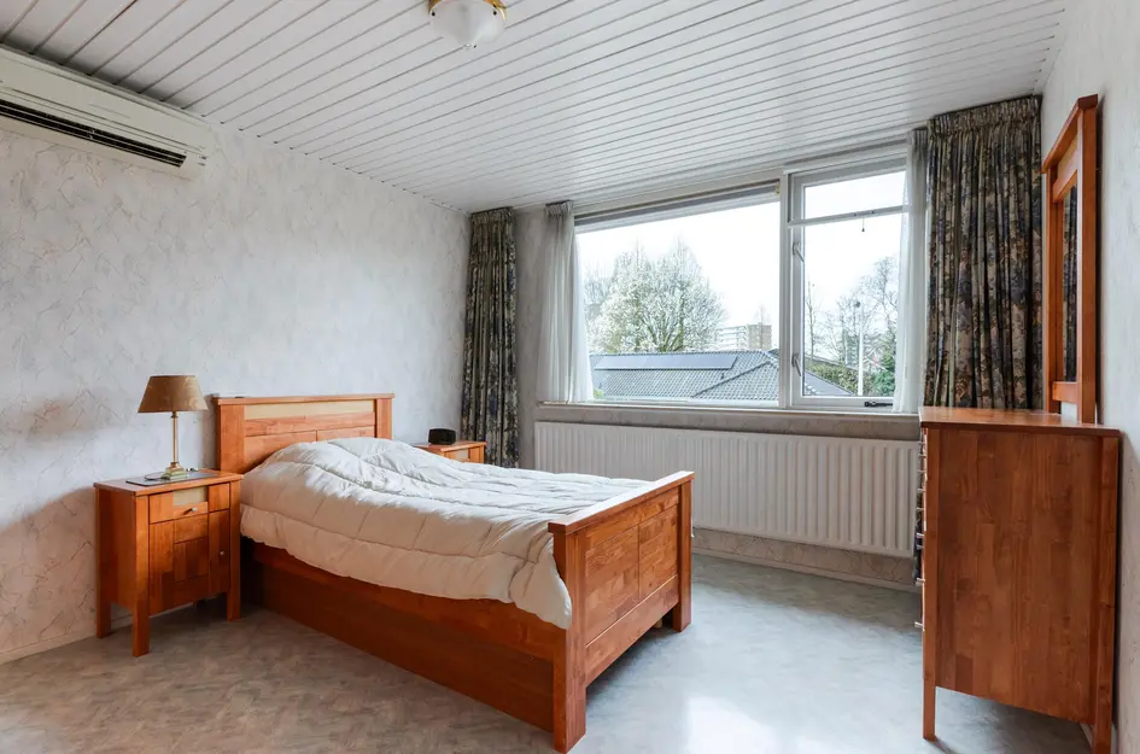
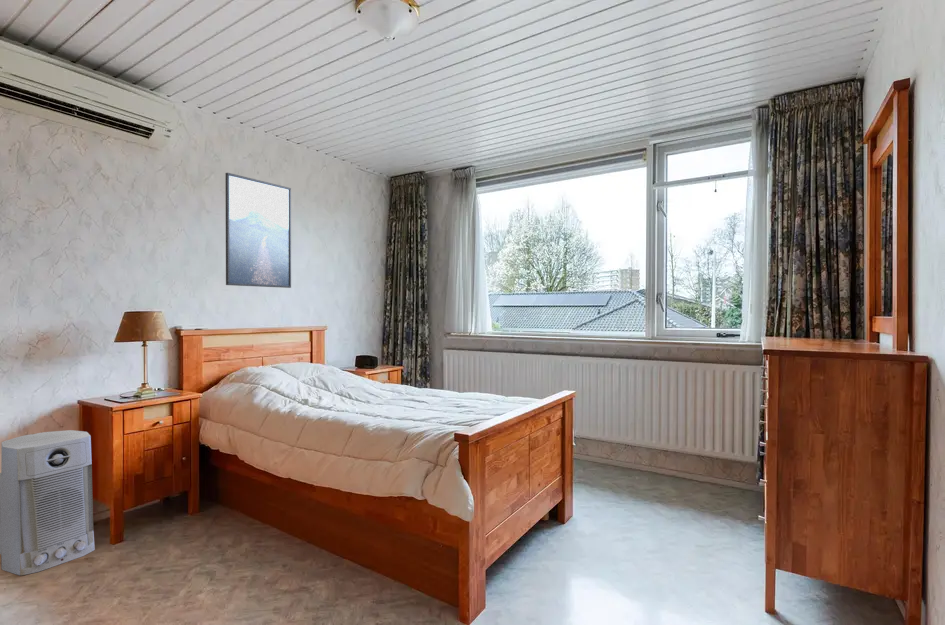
+ air purifier (46, 496)
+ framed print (260, 233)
